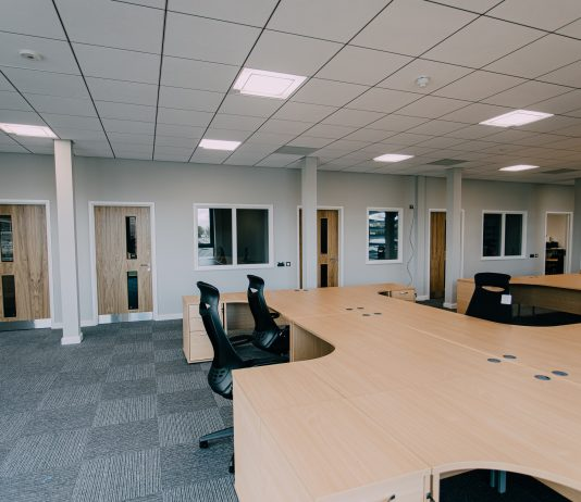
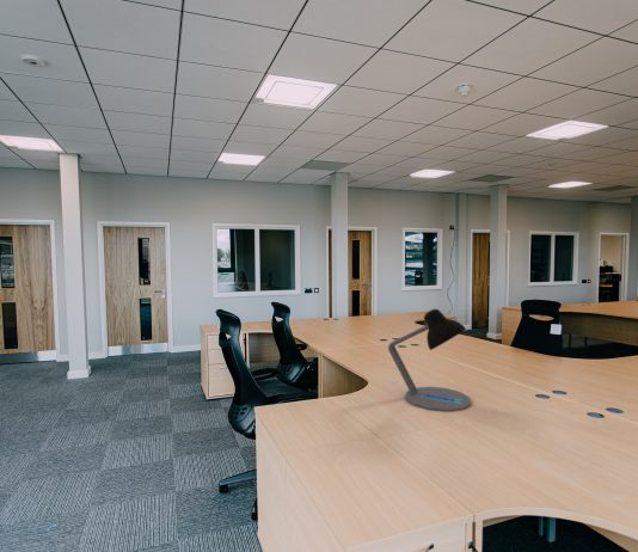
+ desk lamp (430, 349)
